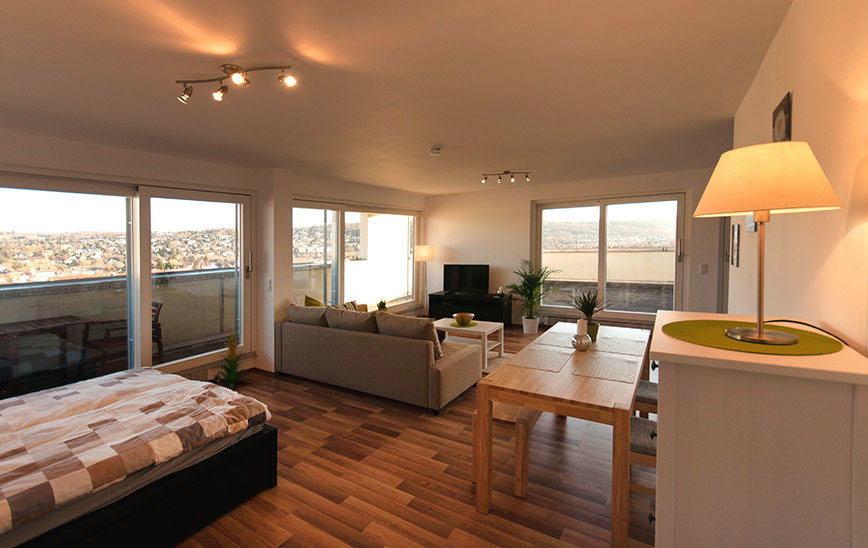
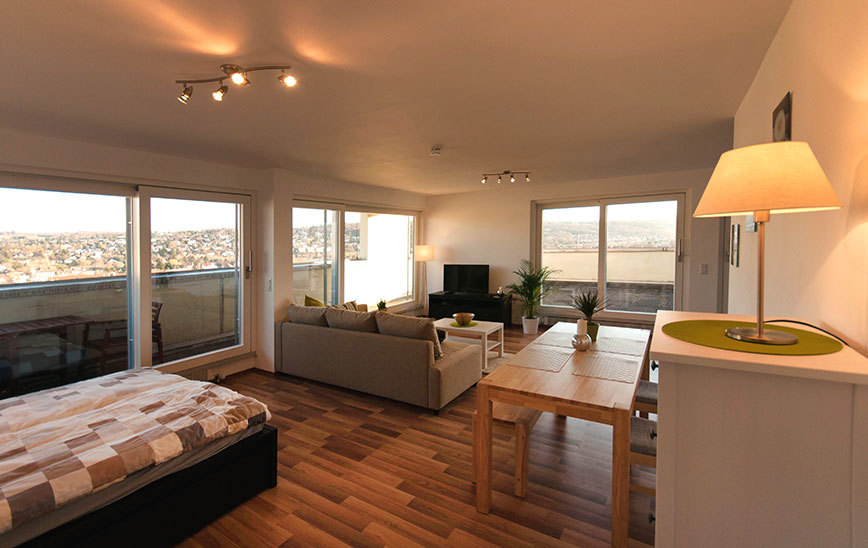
- indoor plant (232, 356)
